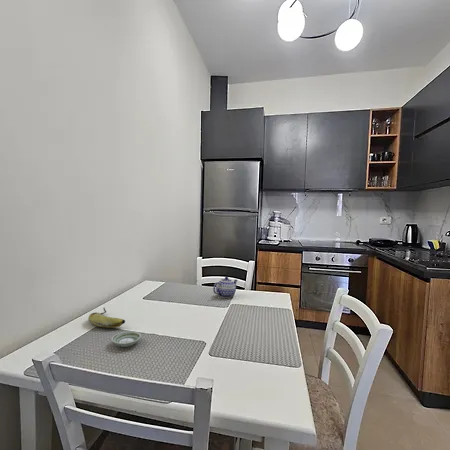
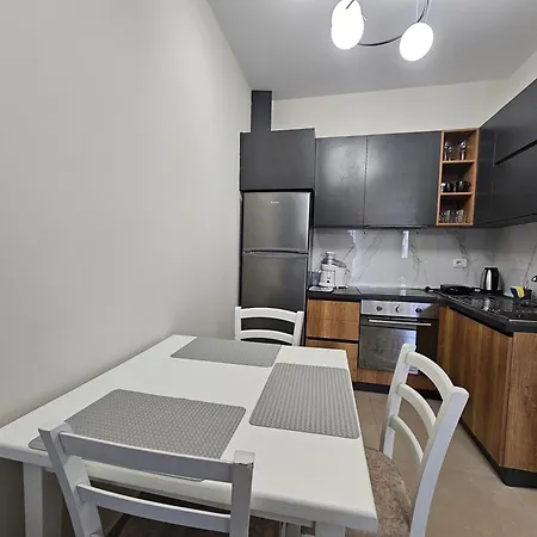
- fruit (103, 317)
- saucer (126, 340)
- teapot (225, 286)
